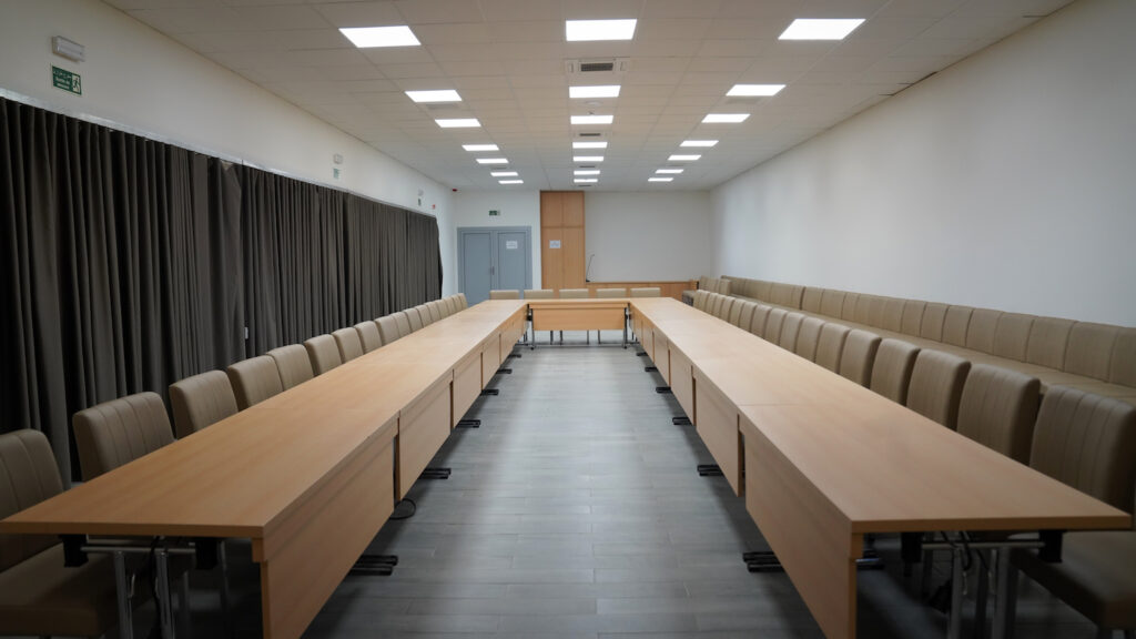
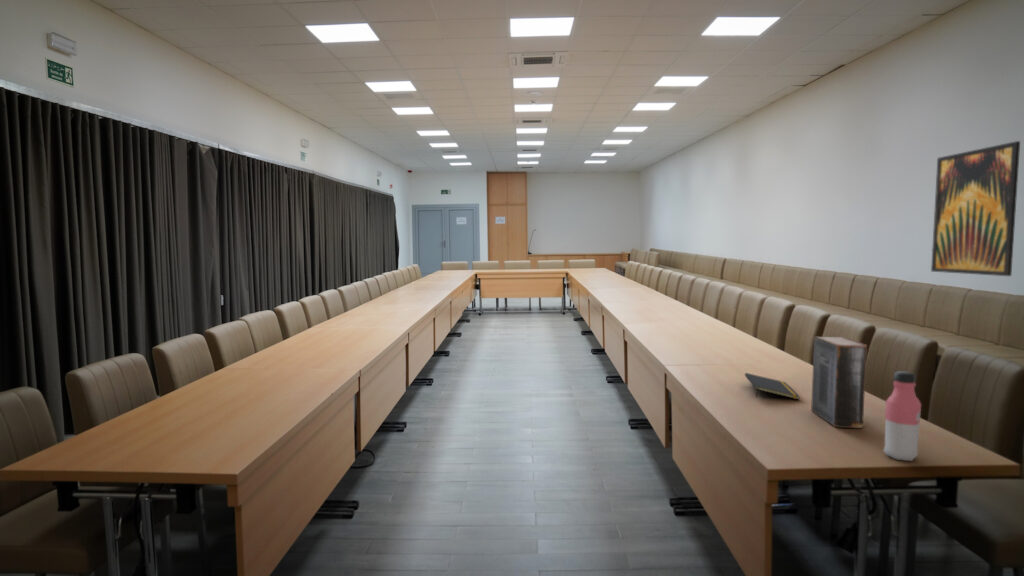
+ water bottle (902, 414)
+ book (838, 379)
+ wall art (971, 212)
+ notepad (770, 385)
